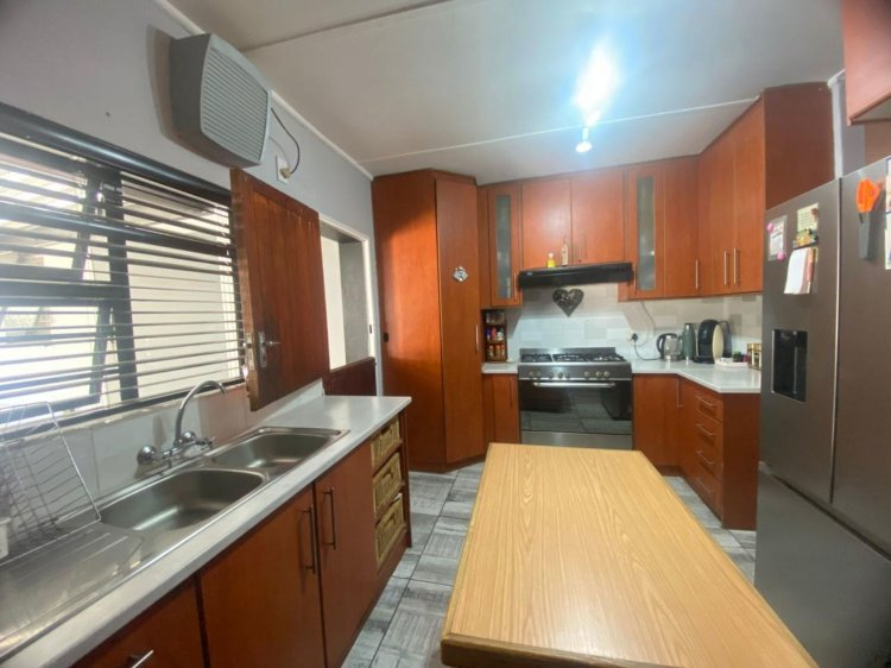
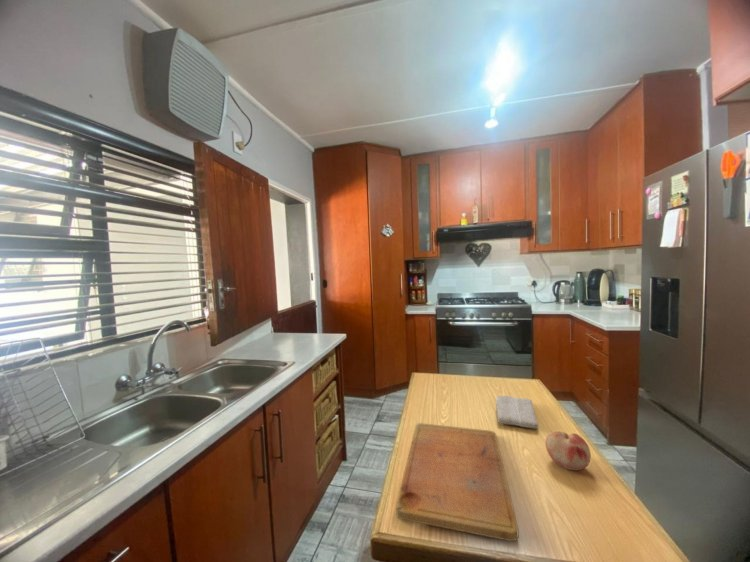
+ washcloth (515, 409)
+ cutting board (454, 466)
+ fruit (567, 449)
